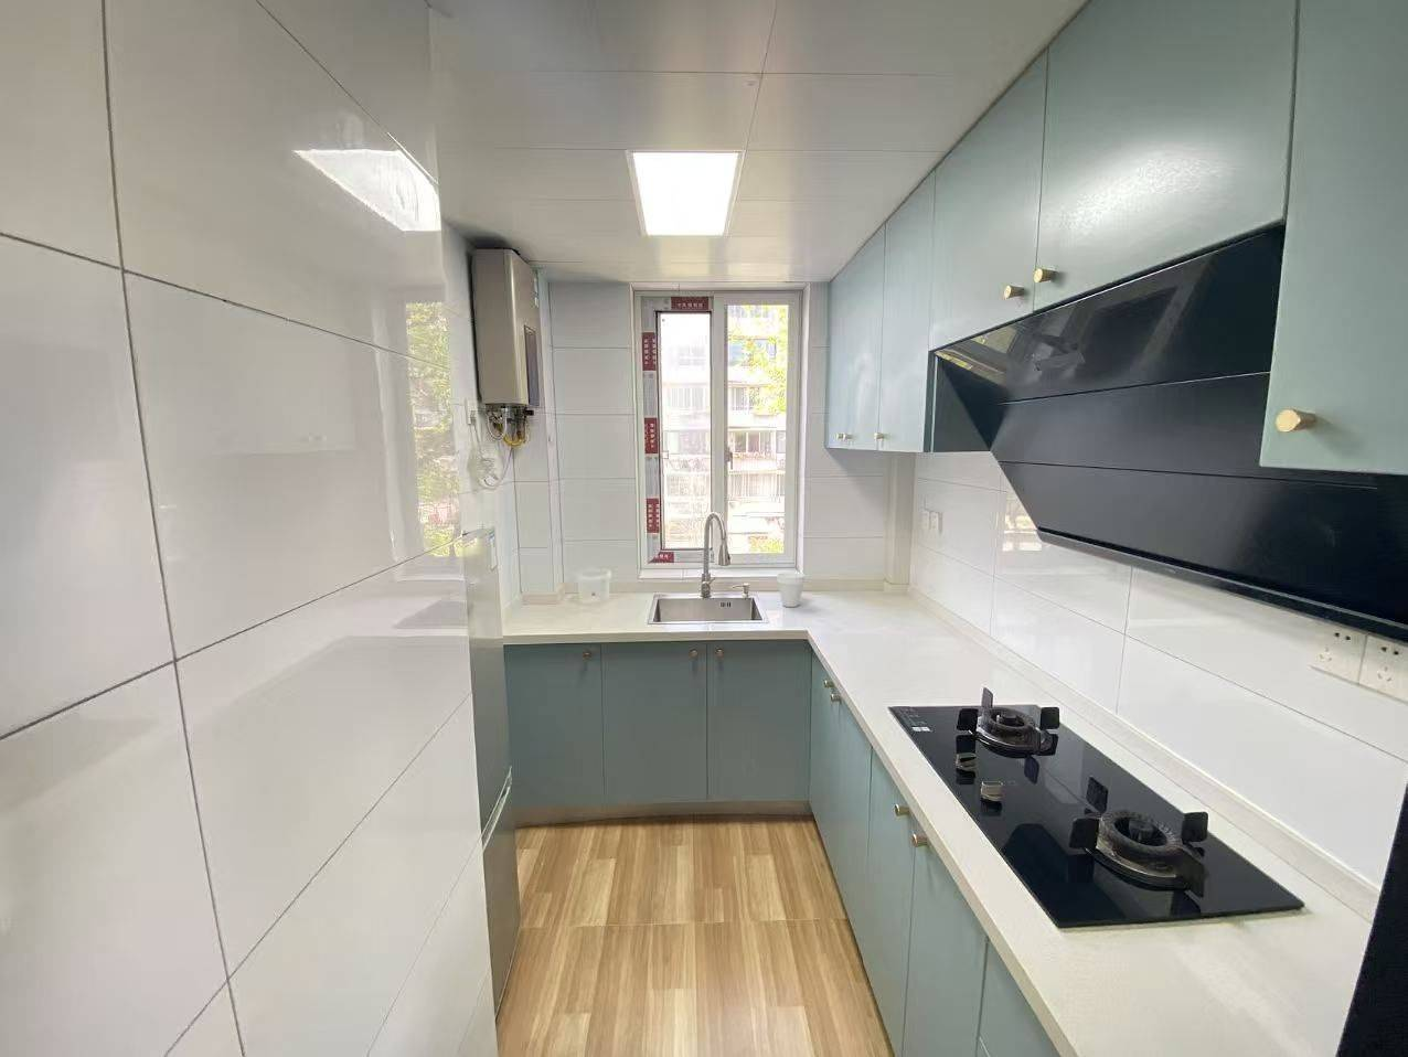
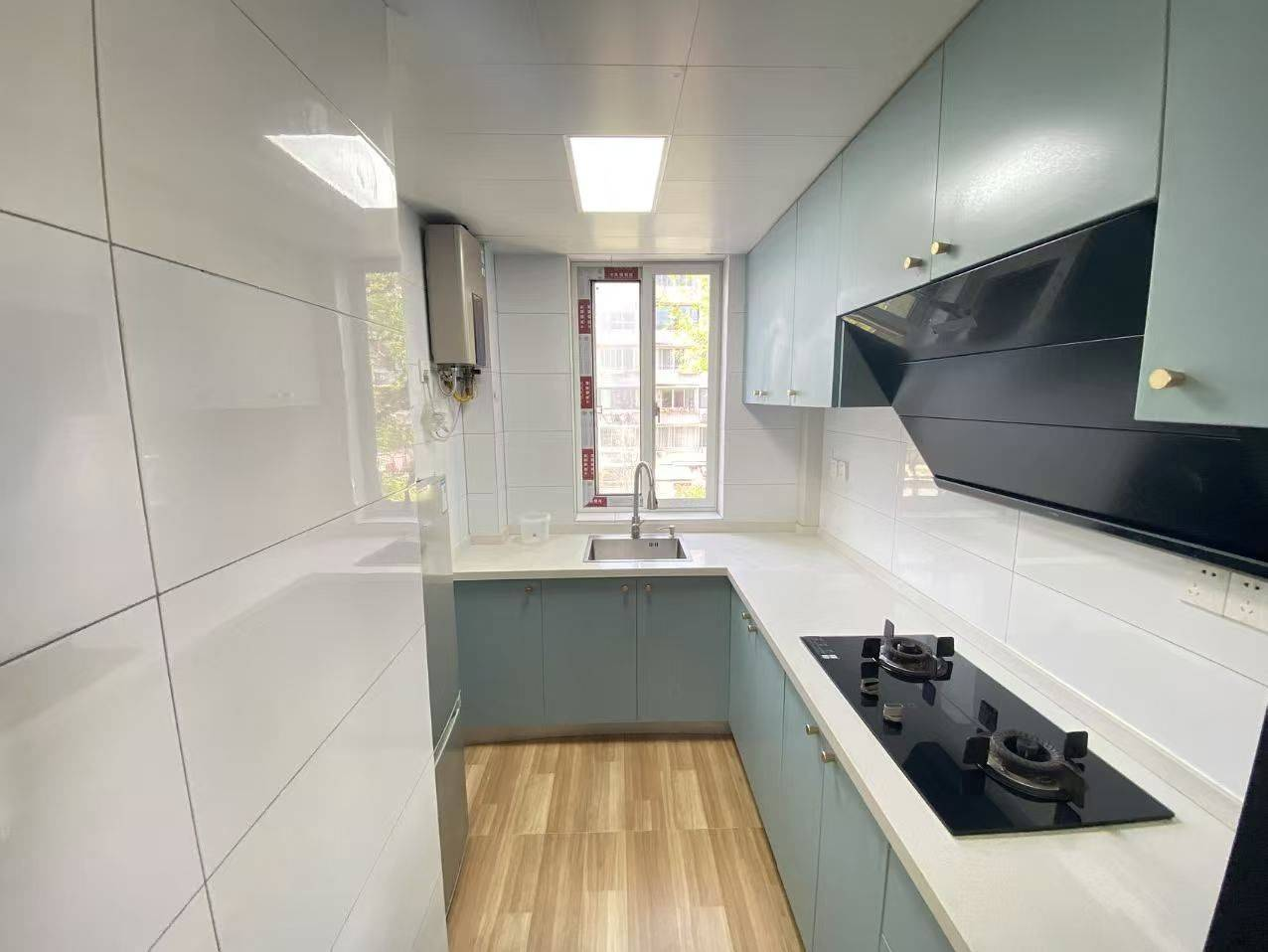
- cup (791, 590)
